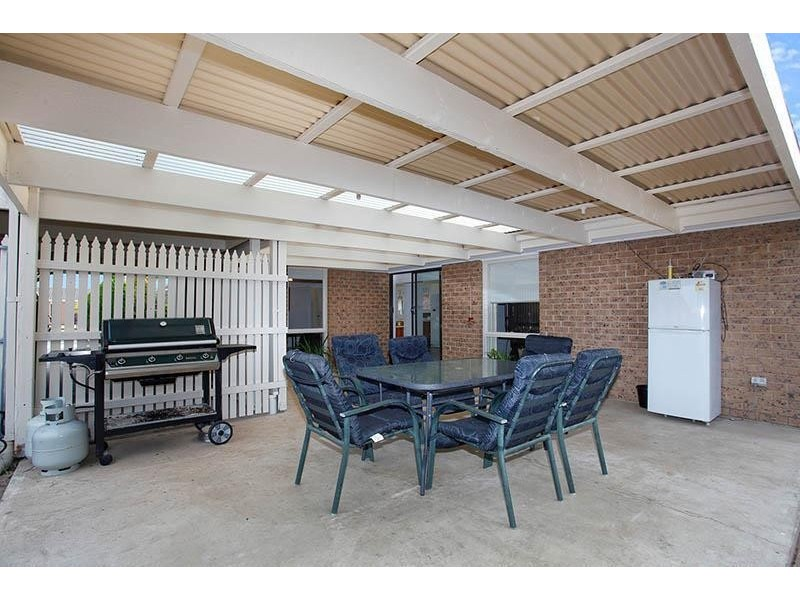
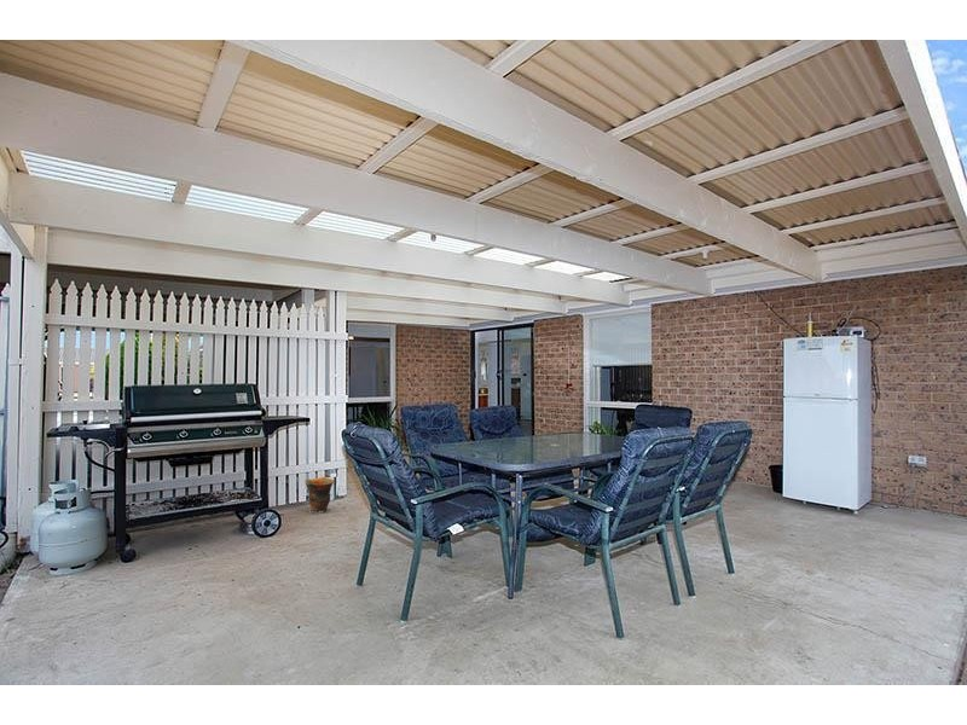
+ bucket (319, 495)
